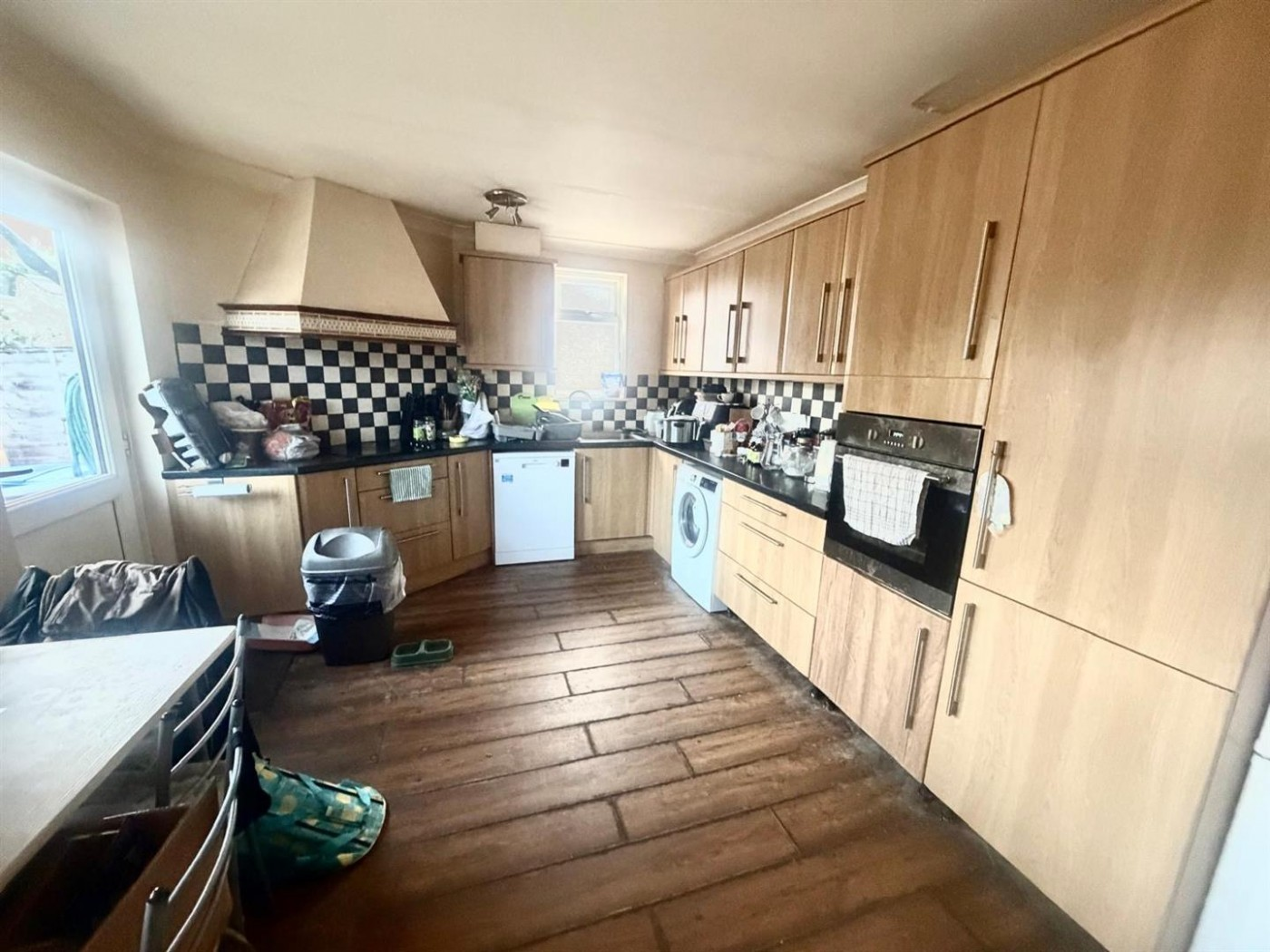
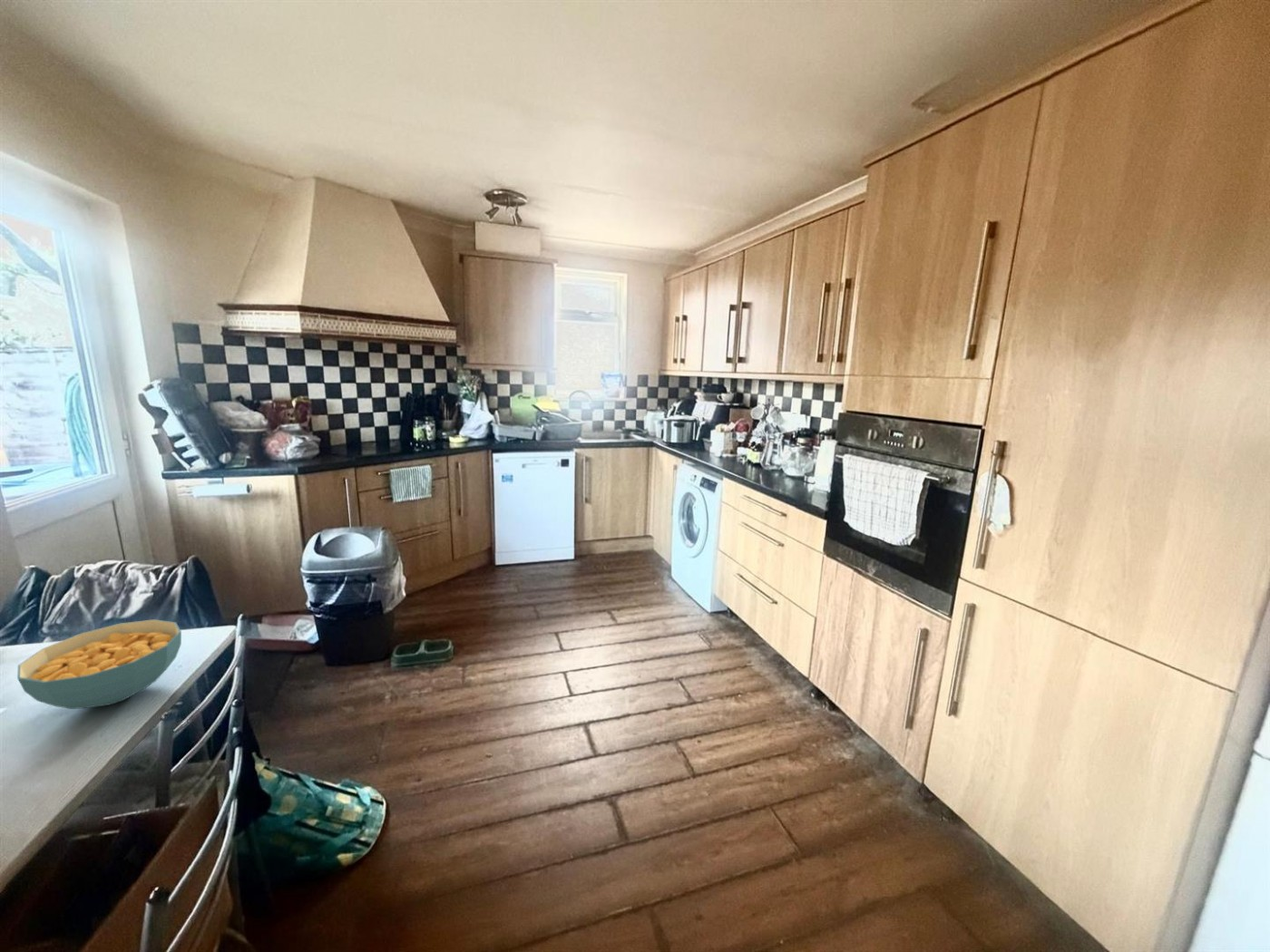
+ cereal bowl (110, 671)
